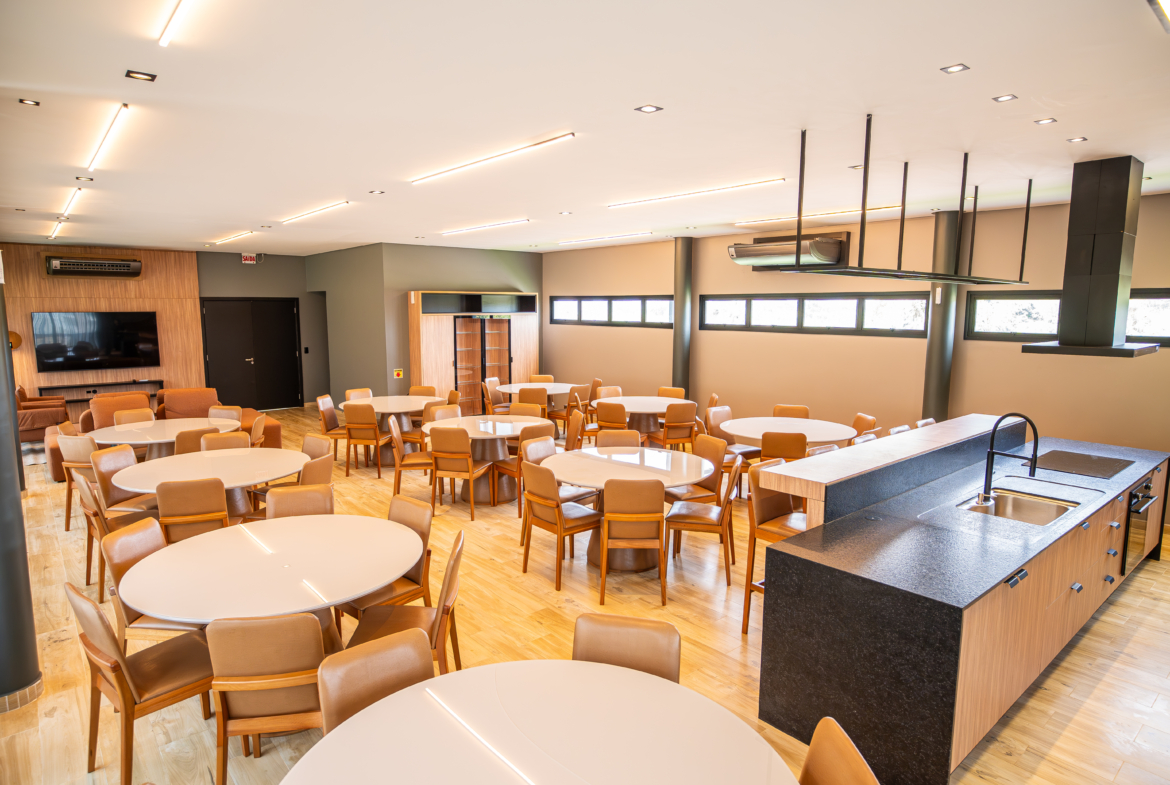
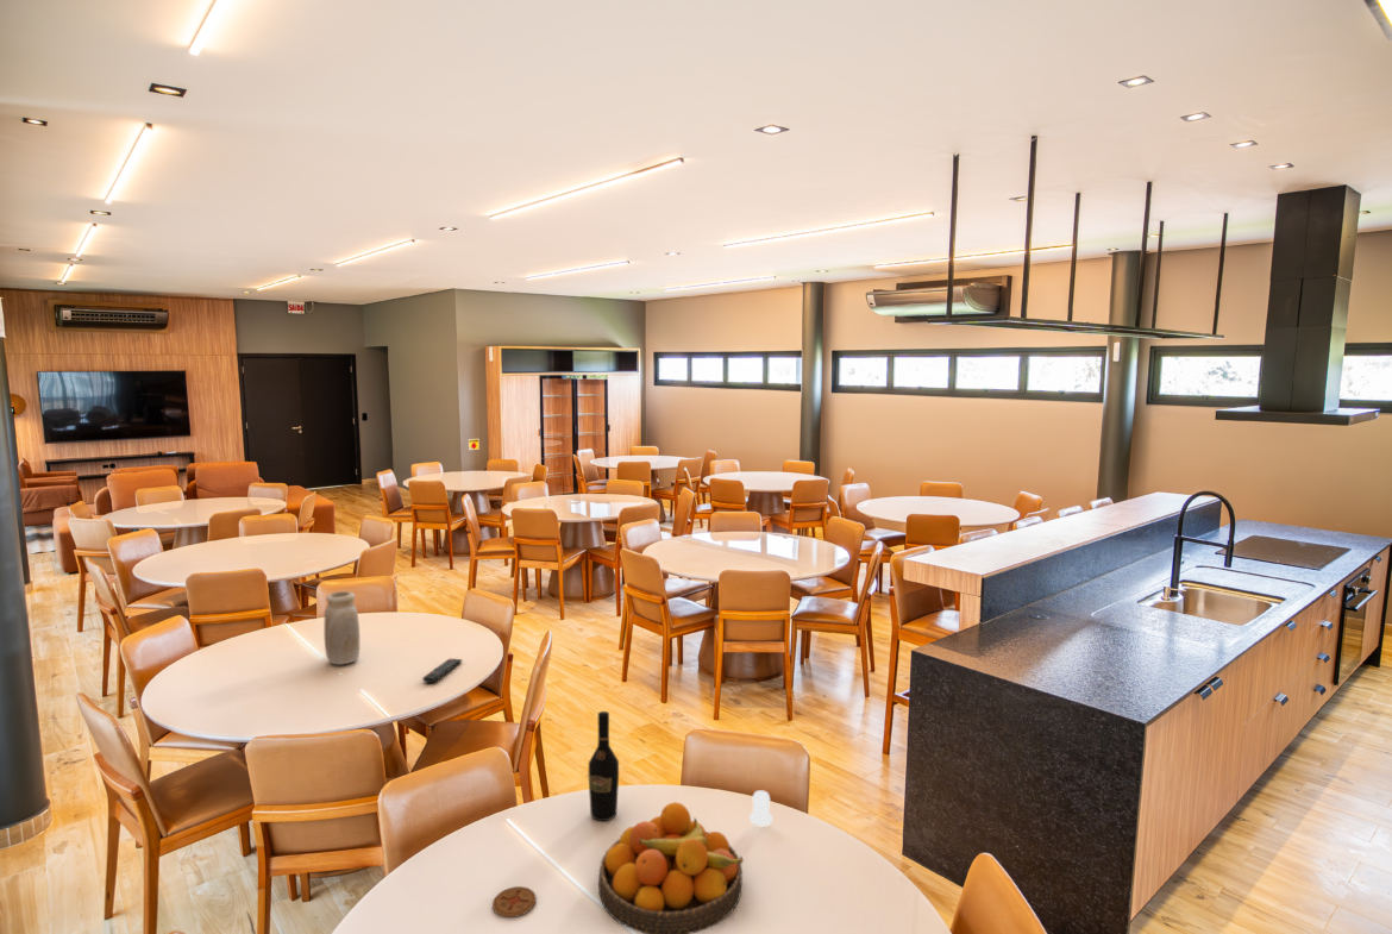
+ salt shaker (760, 806)
+ remote control (443, 670)
+ fruit bowl (670, 855)
+ wine bottle (603, 764)
+ vase (341, 627)
+ coaster (514, 901)
